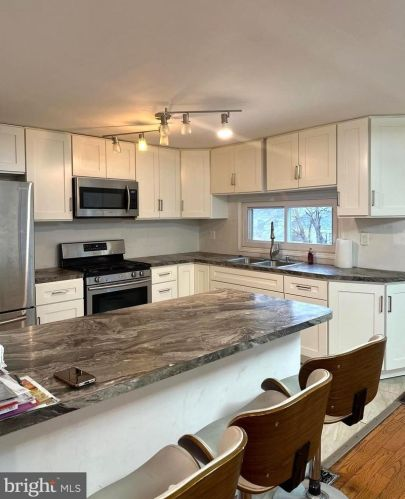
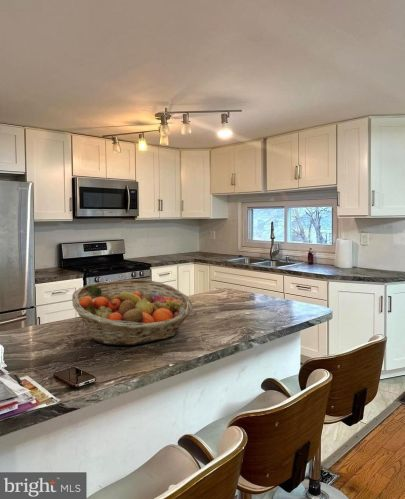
+ fruit basket (134, 309)
